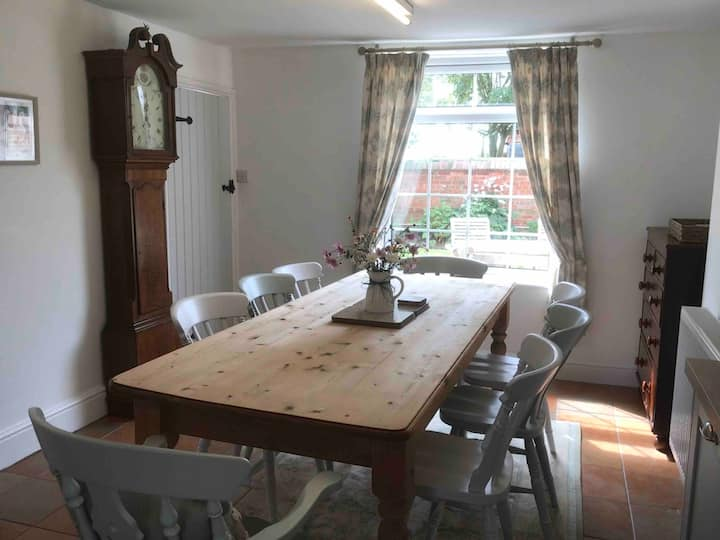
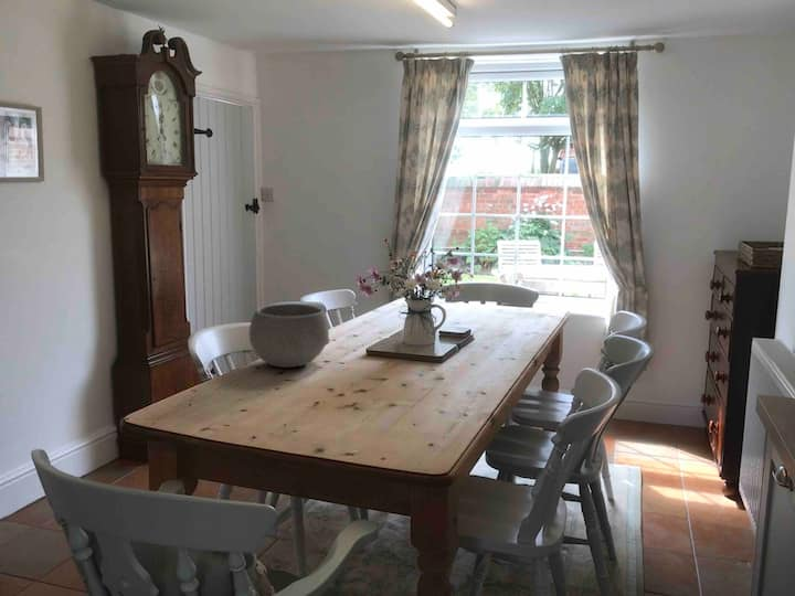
+ bowl (289, 336)
